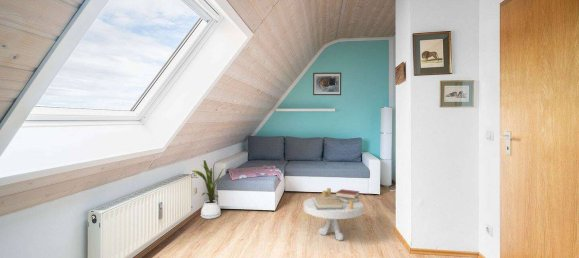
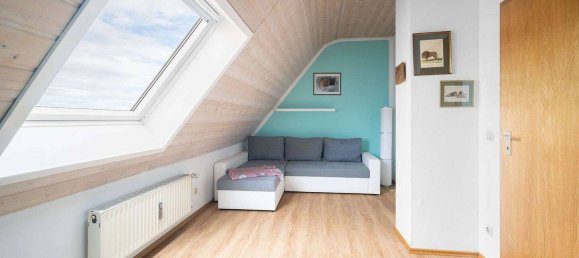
- side table (333, 214)
- house plant (209, 187)
